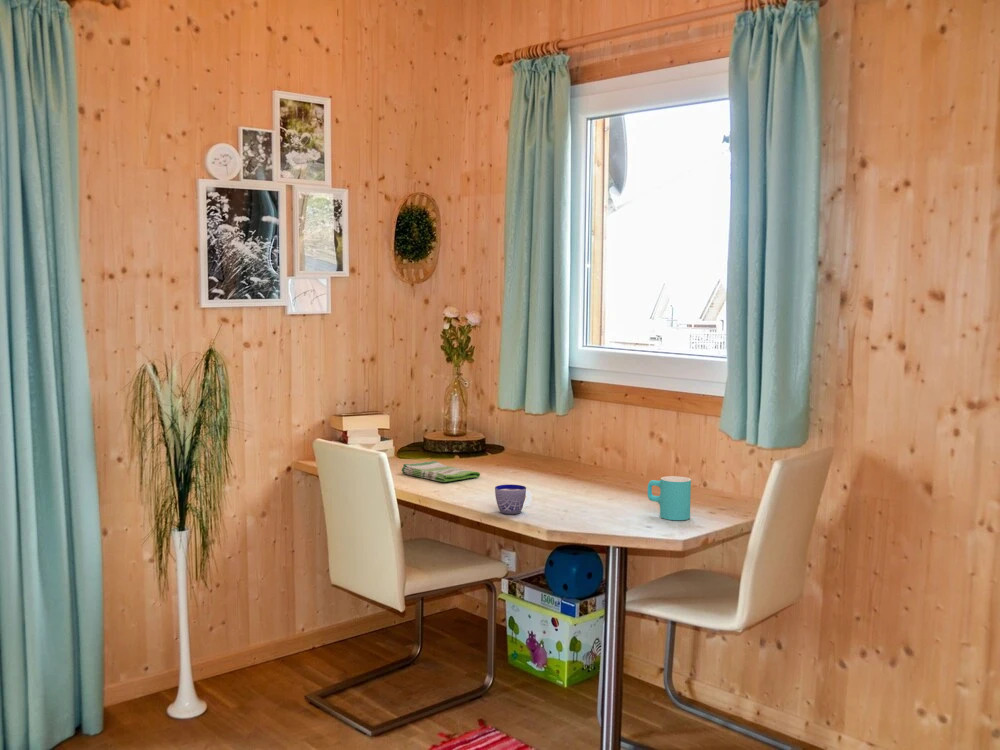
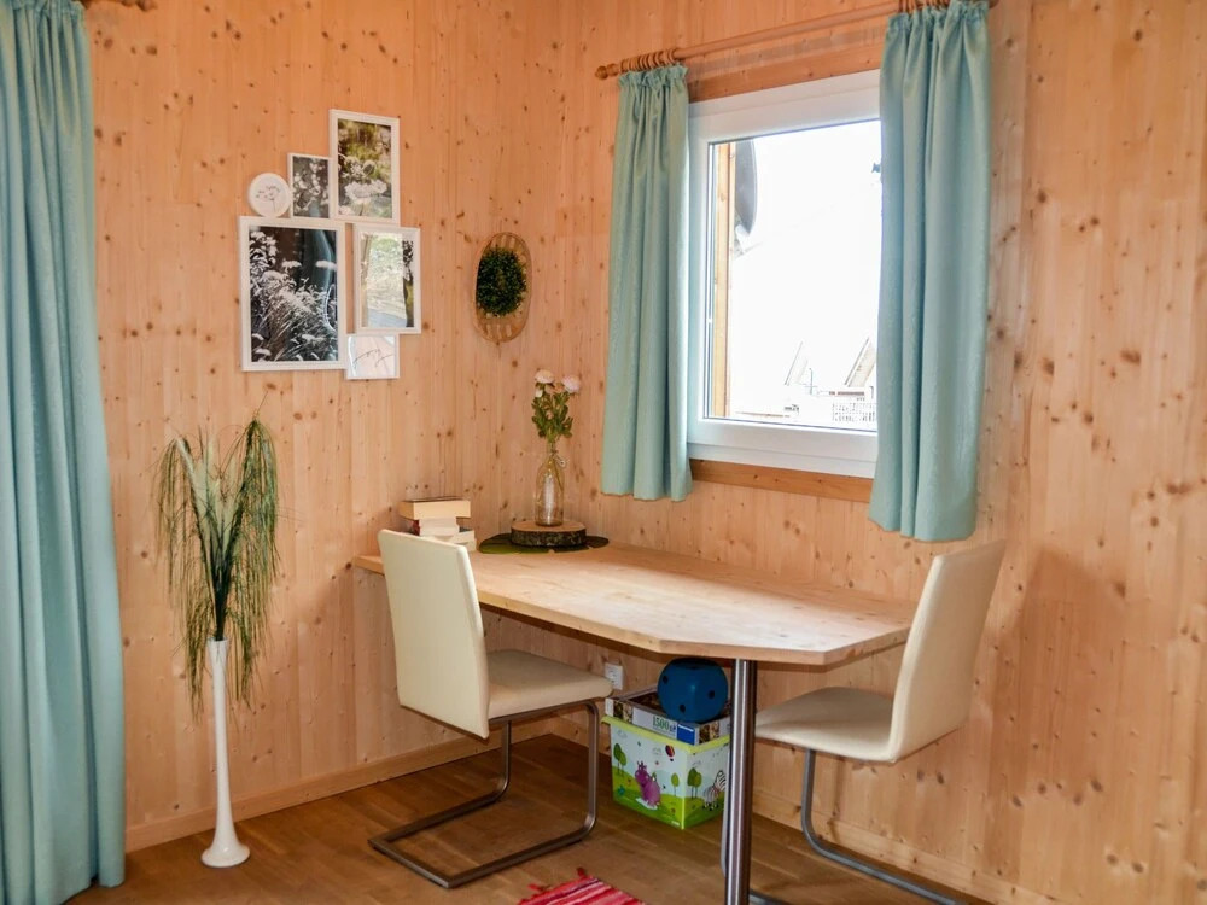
- cup (670, 496)
- cup (514, 499)
- dish towel (440, 470)
